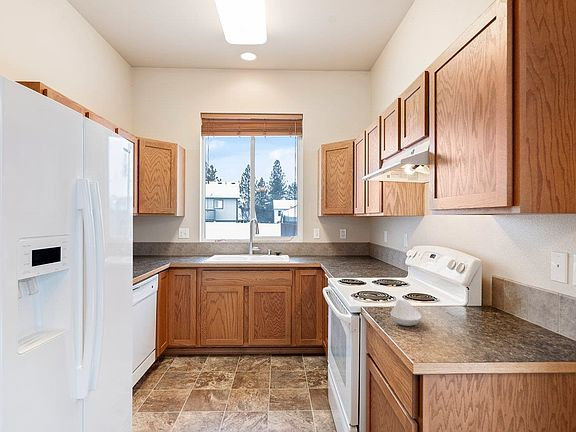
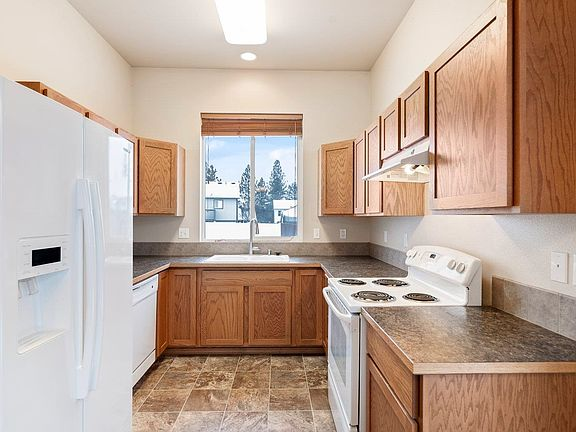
- spoon rest (403, 311)
